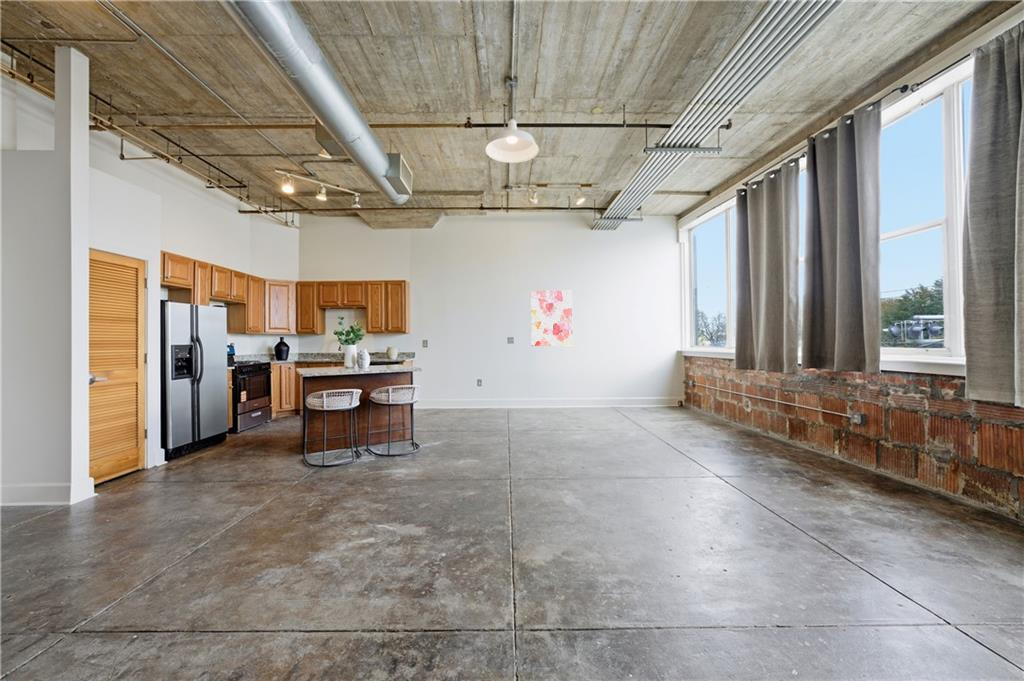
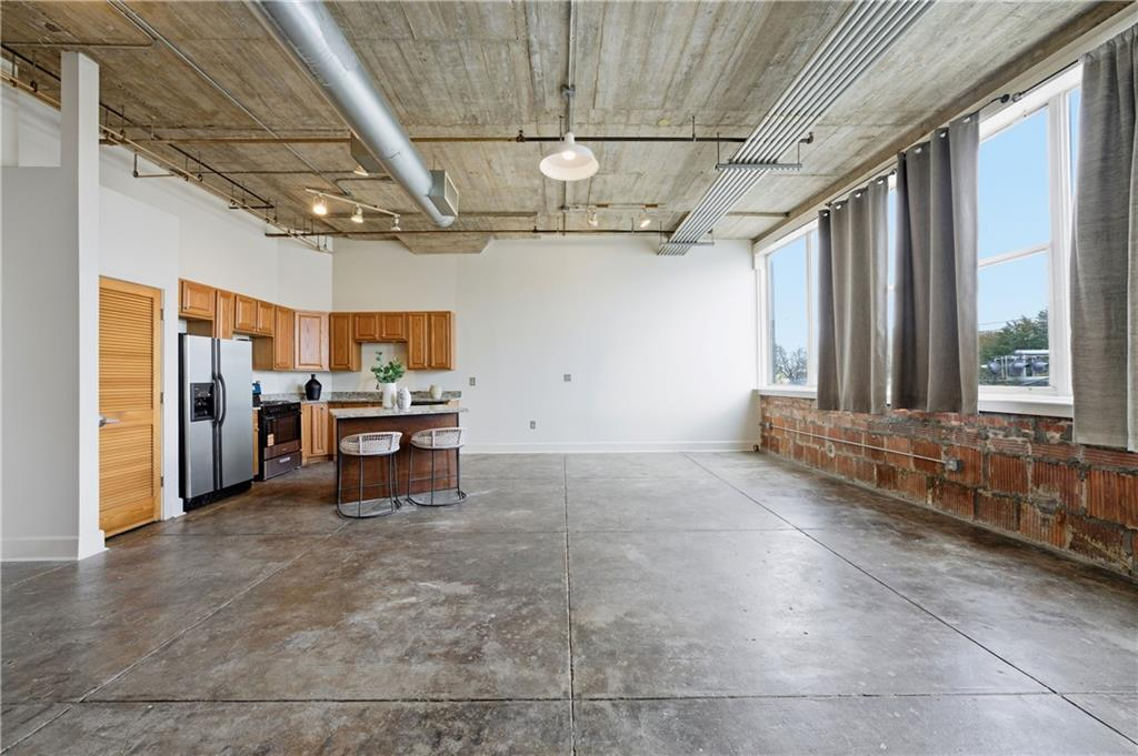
- wall art (551, 318)
